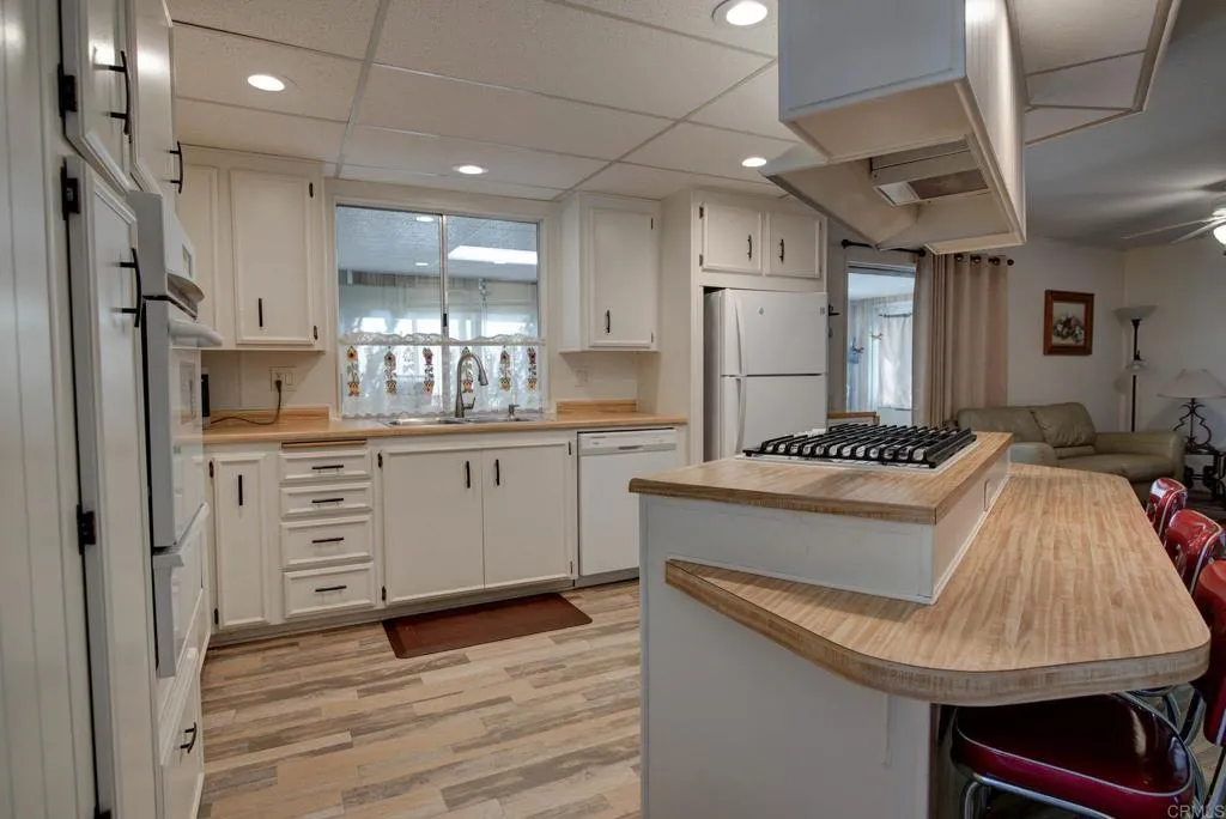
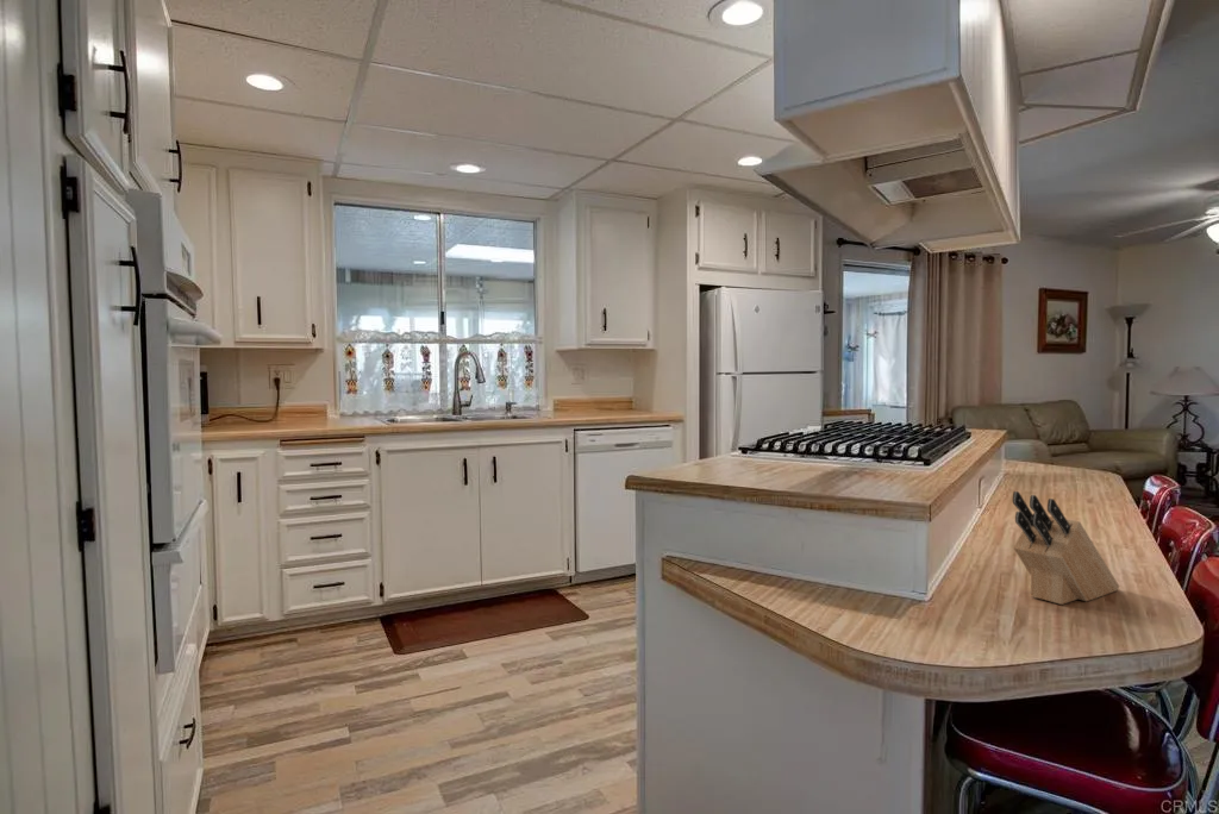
+ knife block (1062, 541)
